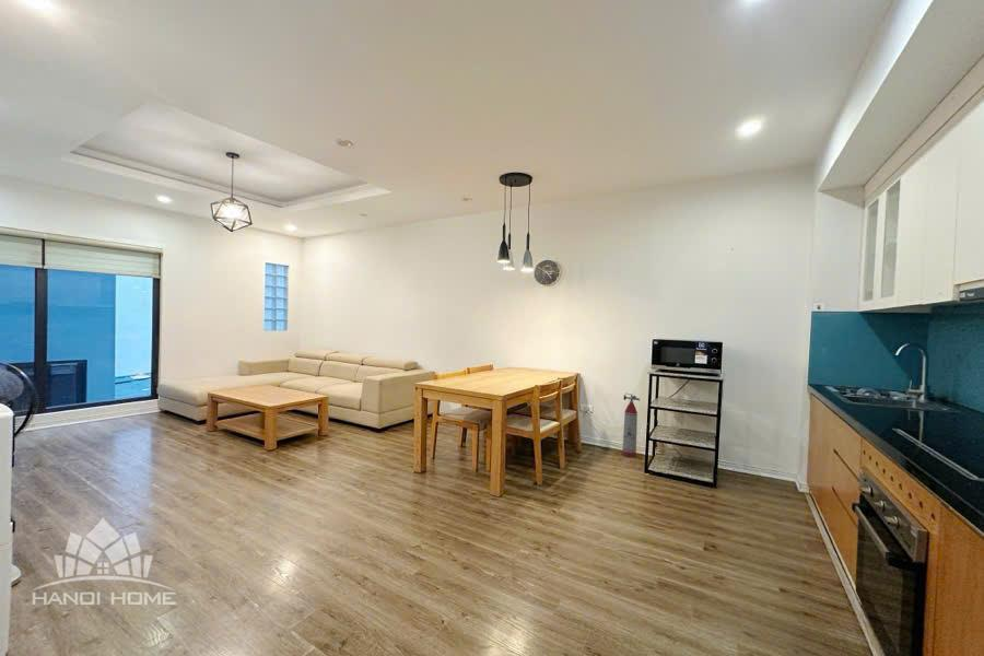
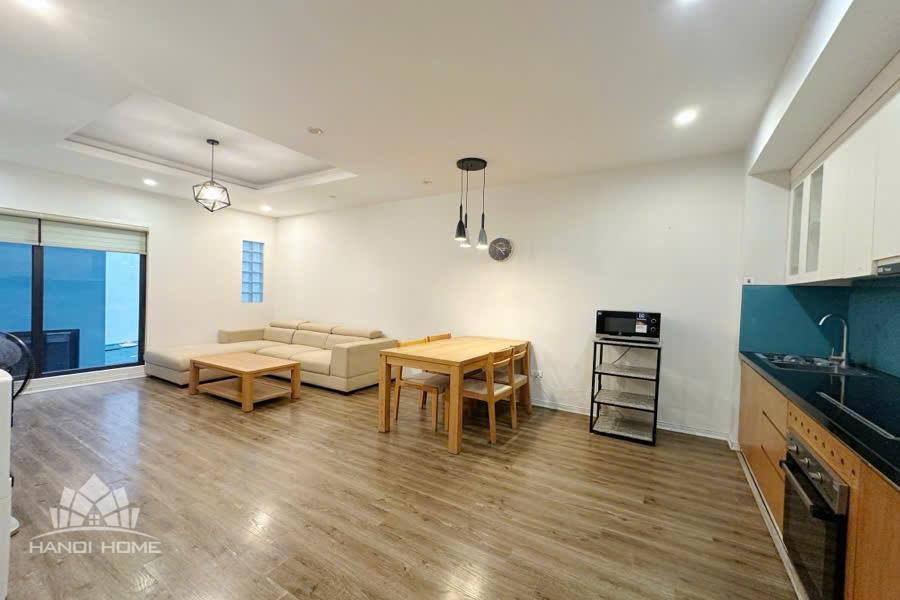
- fire extinguisher (630, 424)
